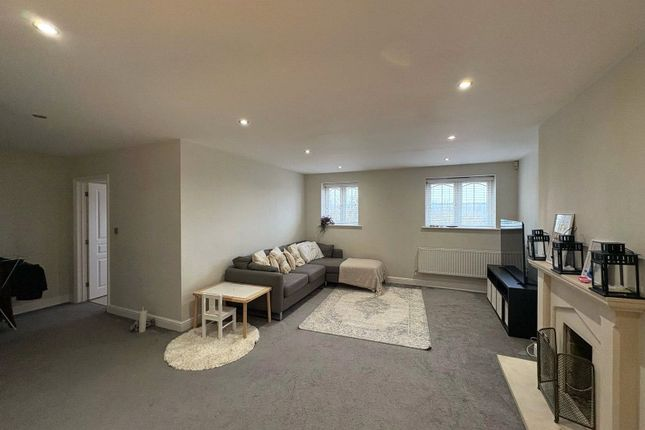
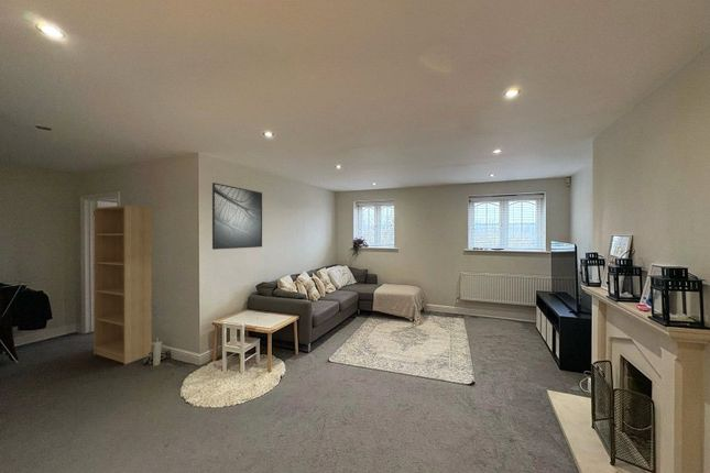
+ bookshelf (122, 280)
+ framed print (239, 218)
